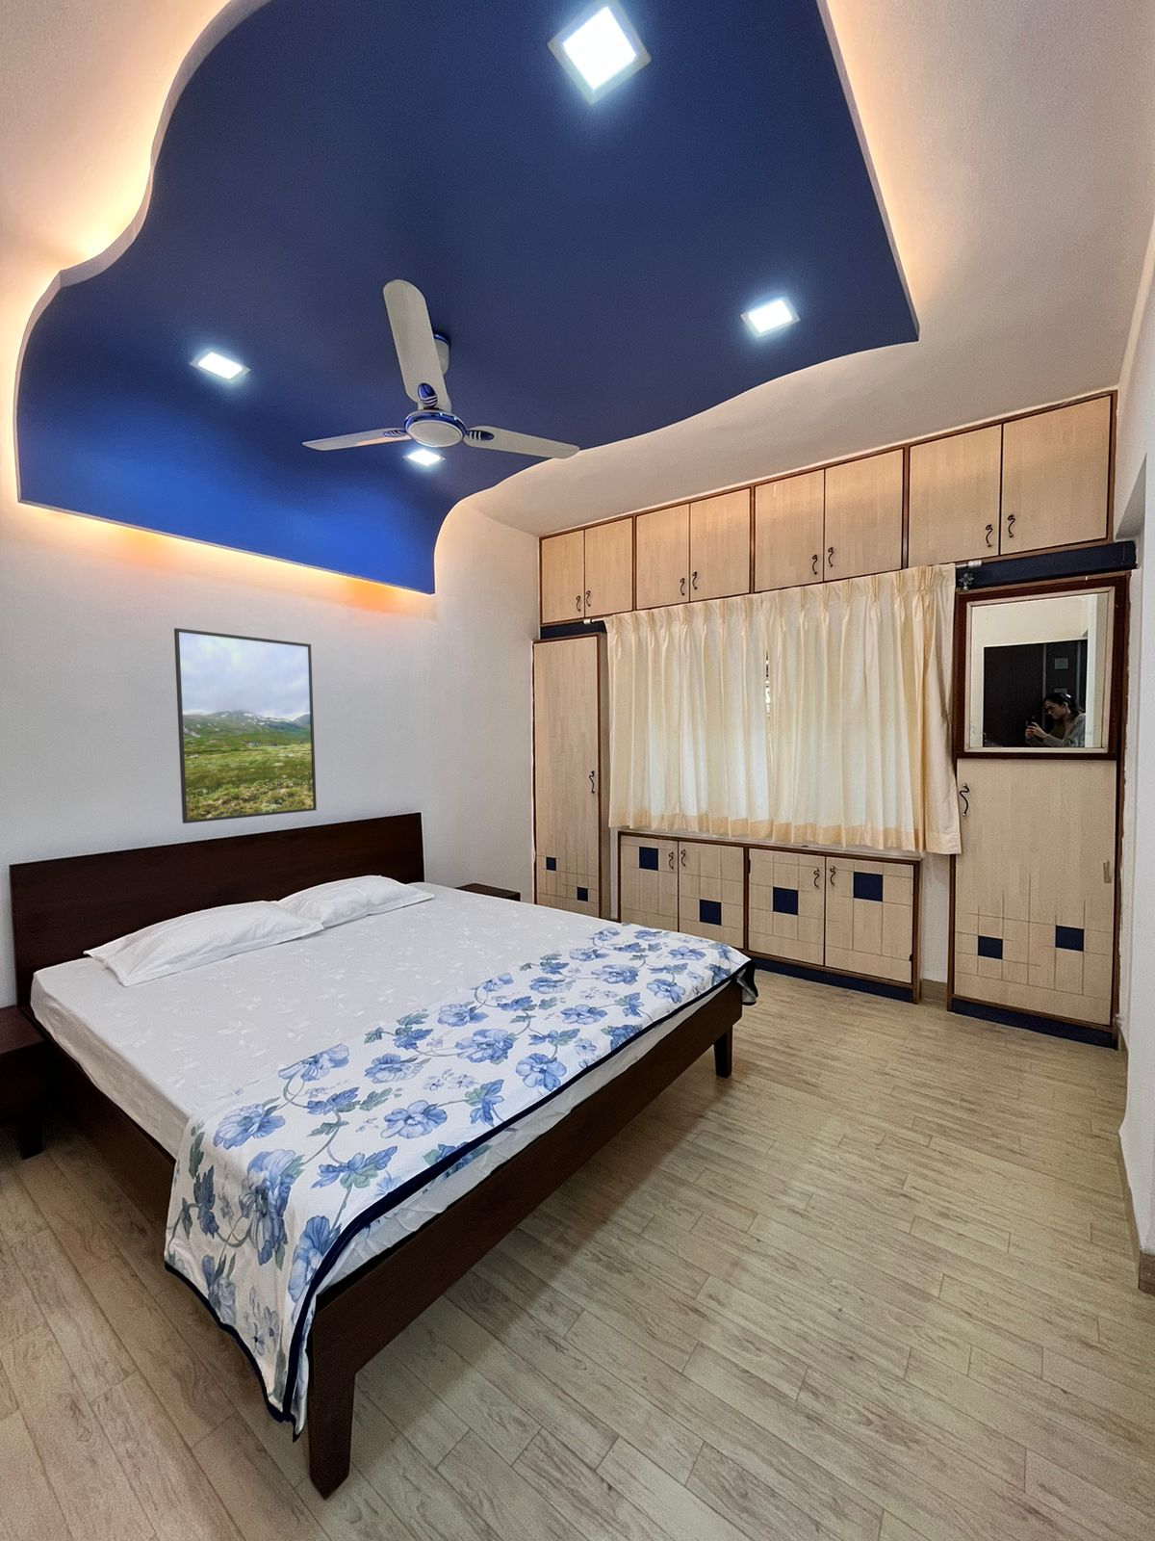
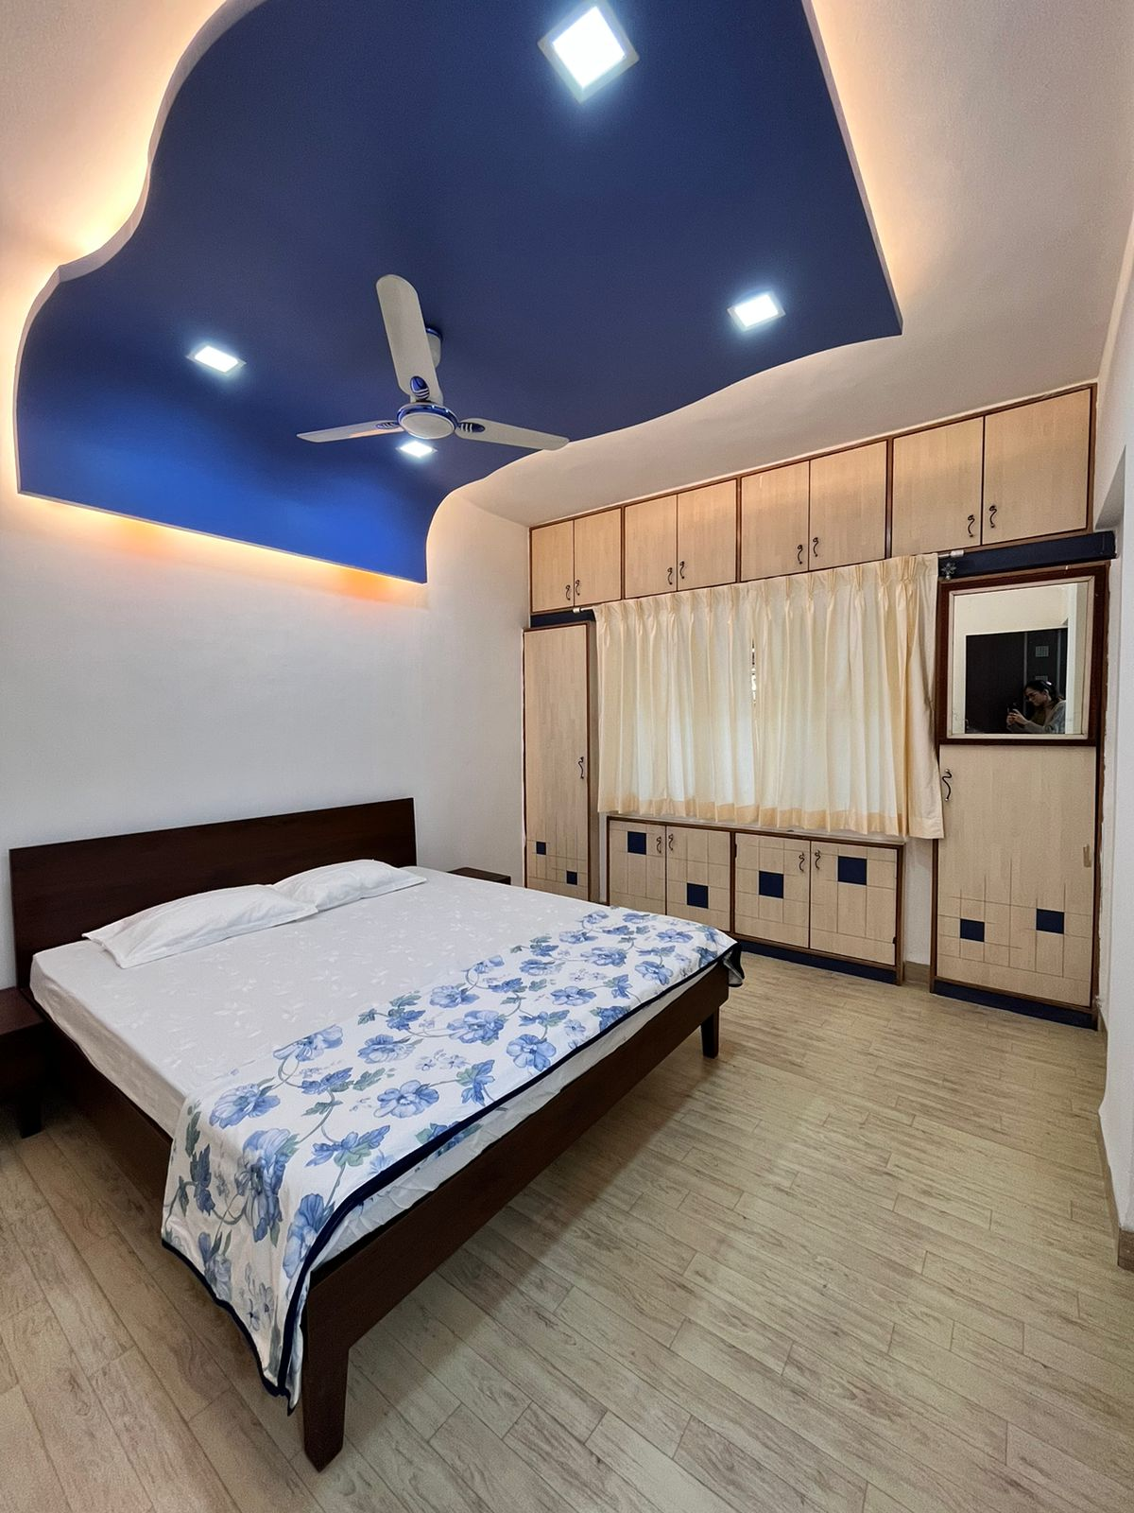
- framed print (251, 727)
